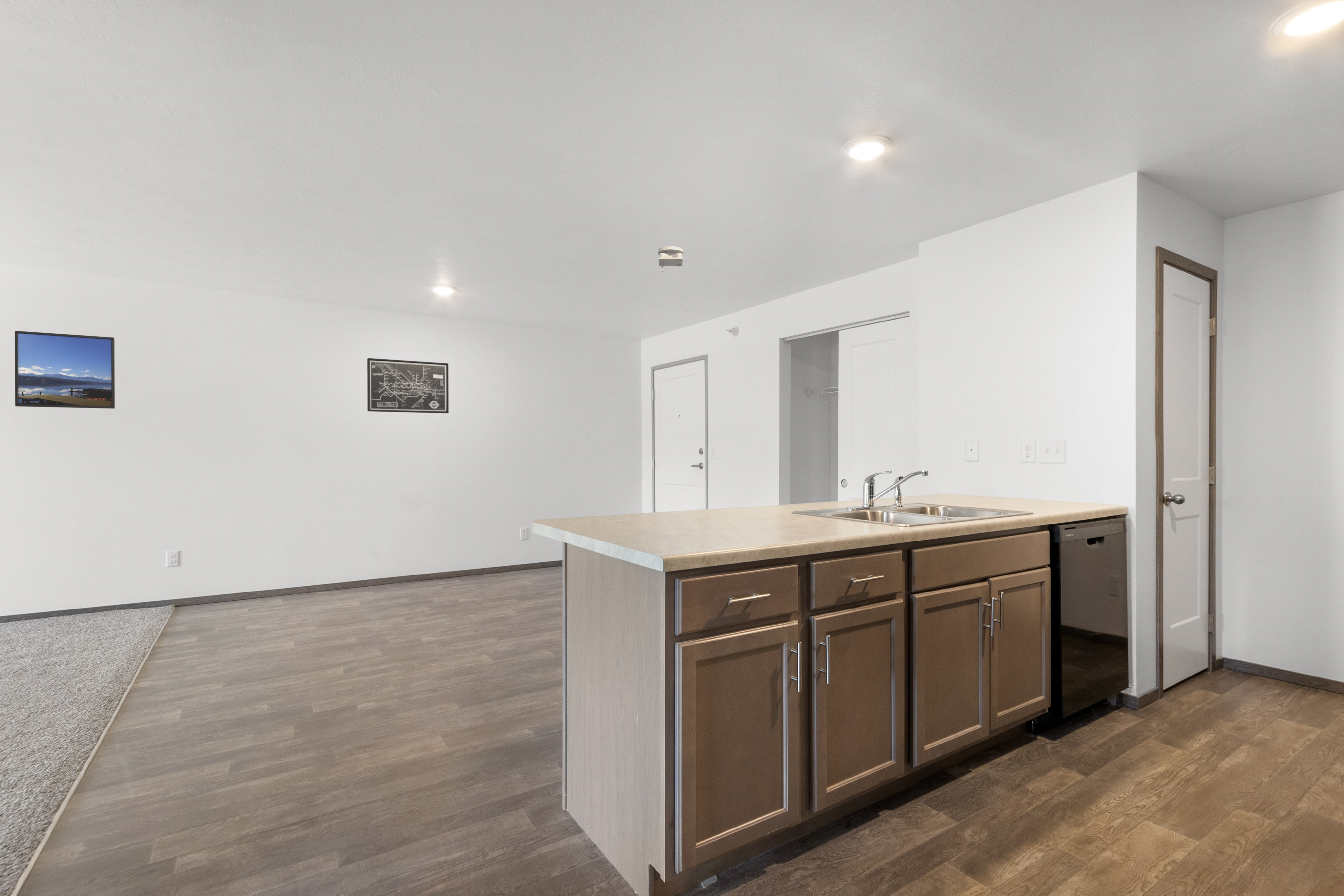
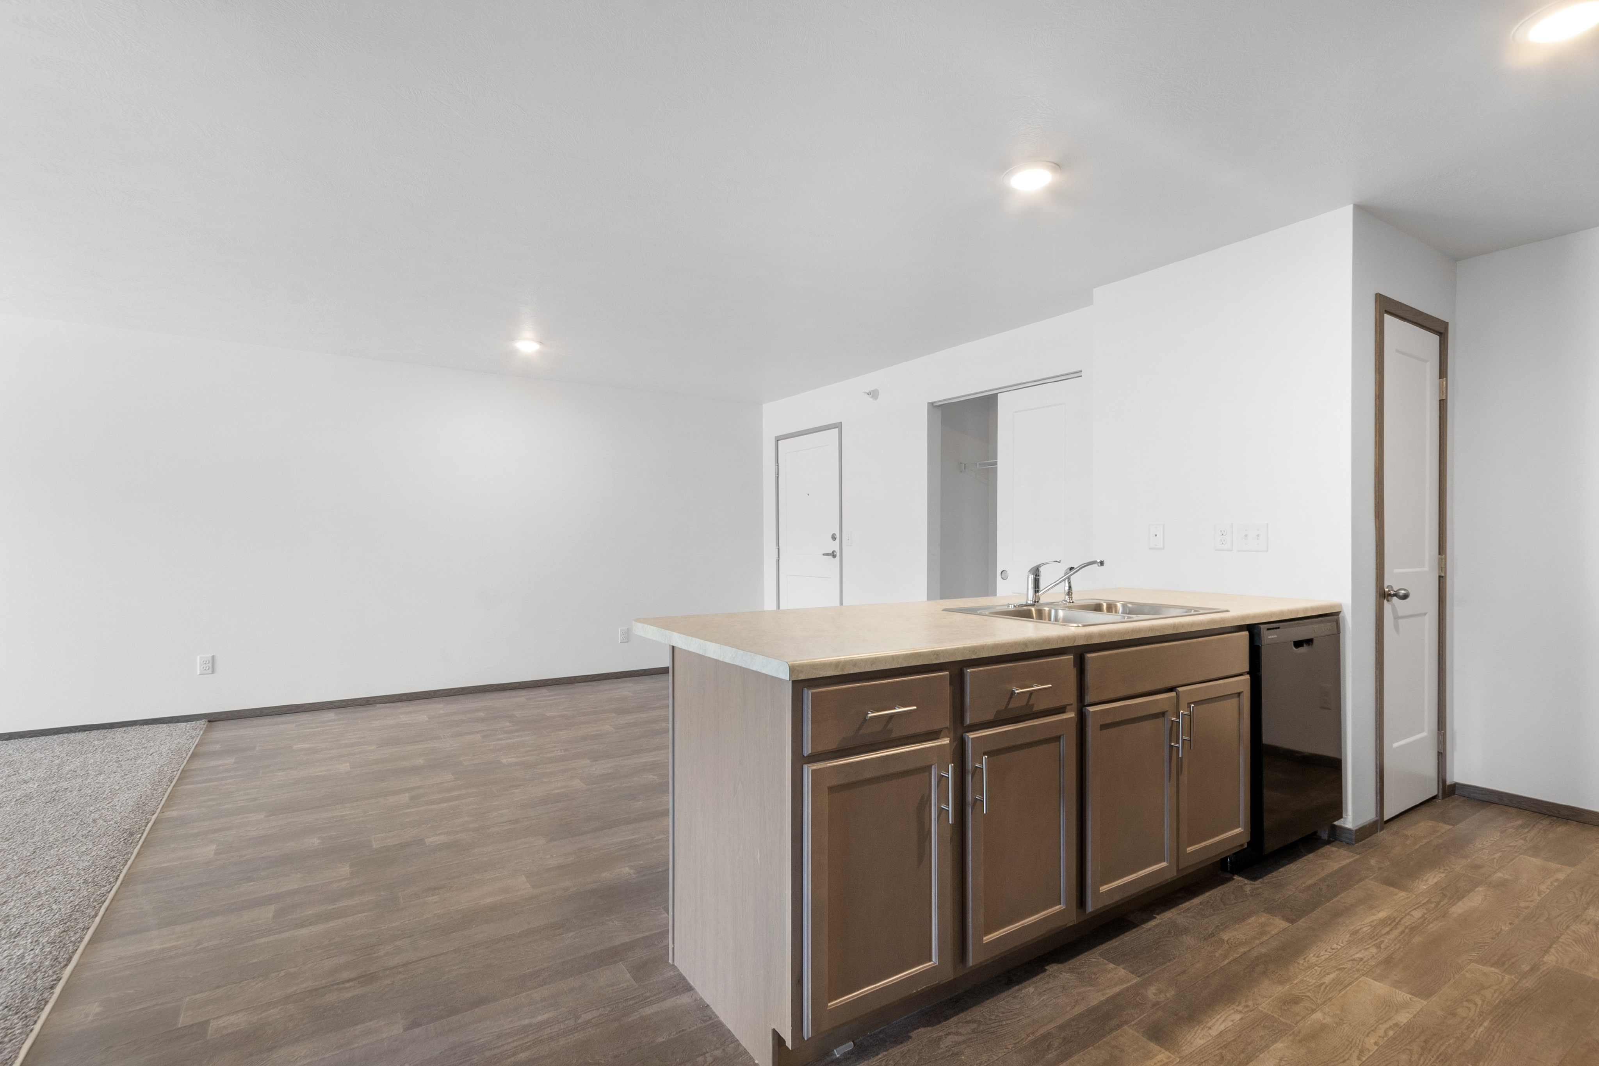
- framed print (66, 371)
- wall art (409, 386)
- smoke detector (670, 260)
